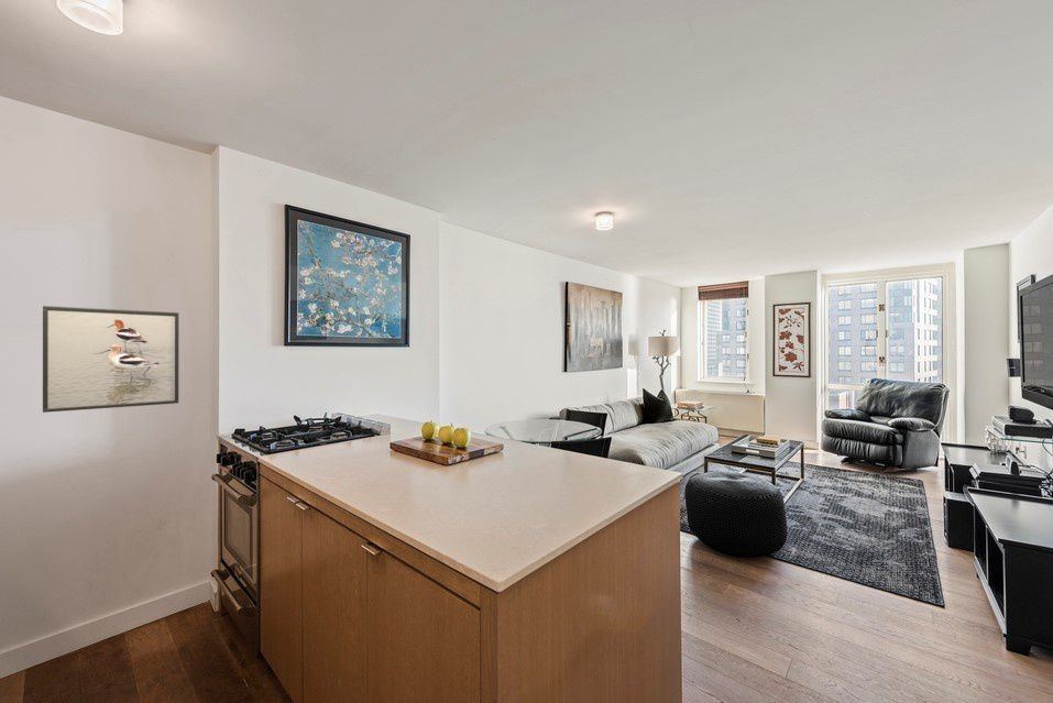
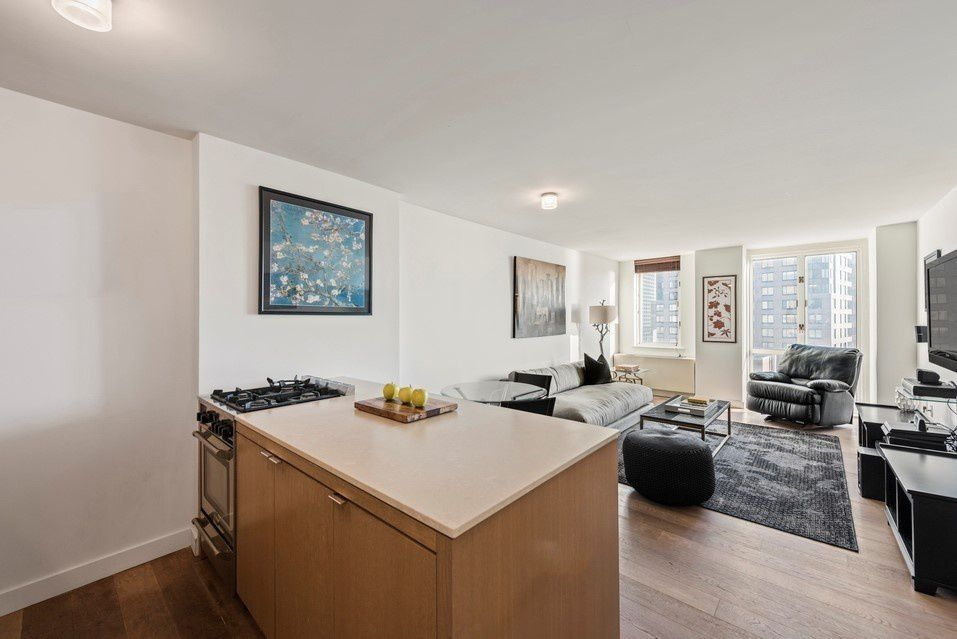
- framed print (116, 358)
